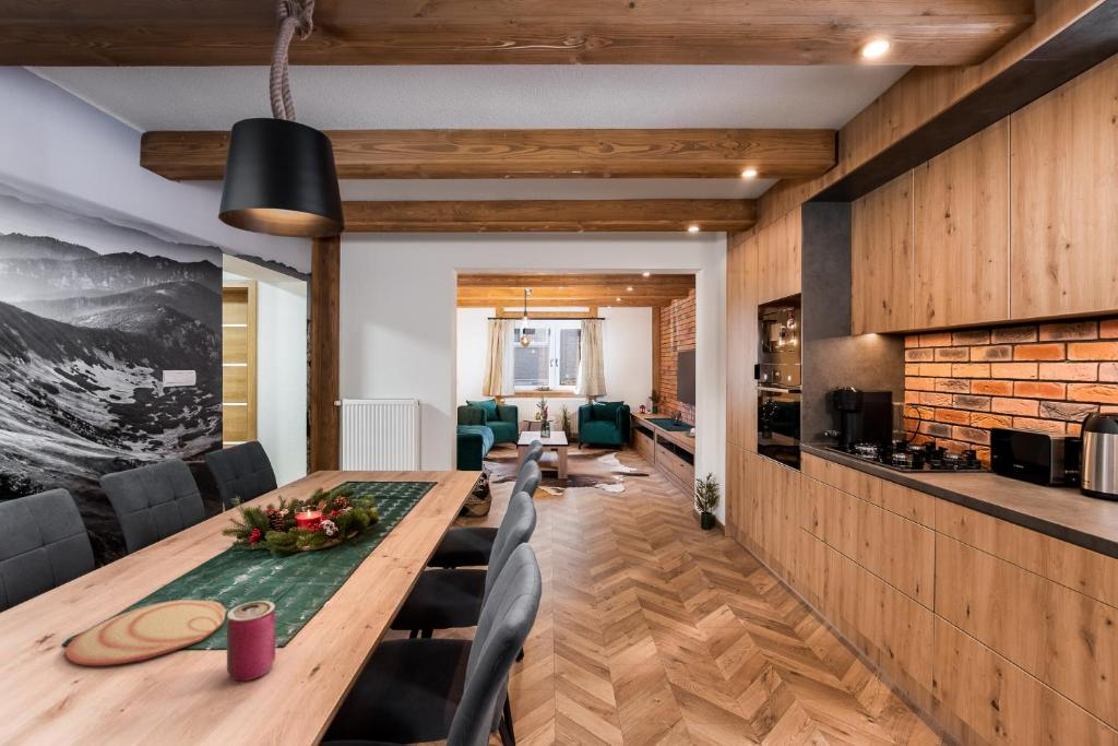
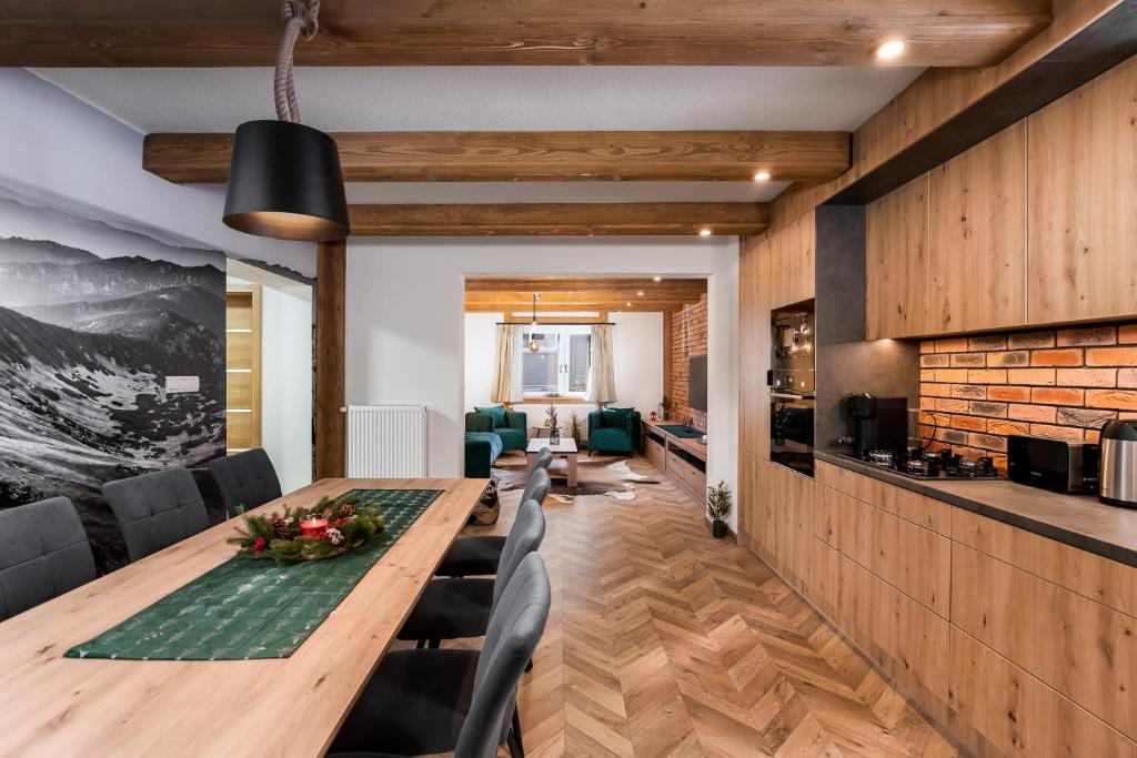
- plate (151, 624)
- can (251, 640)
